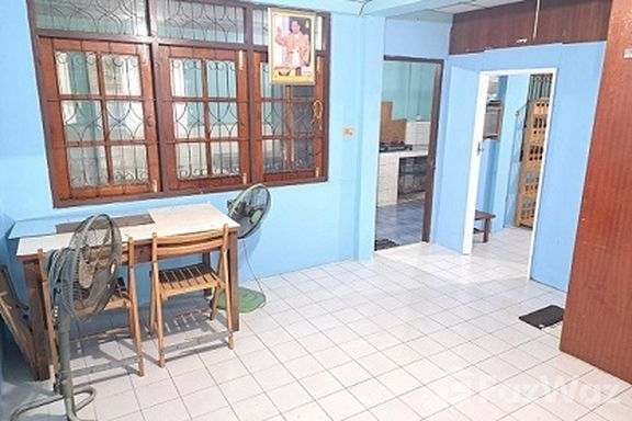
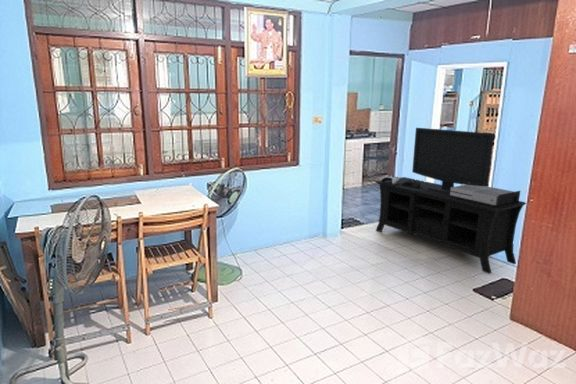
+ media console (442, 189)
